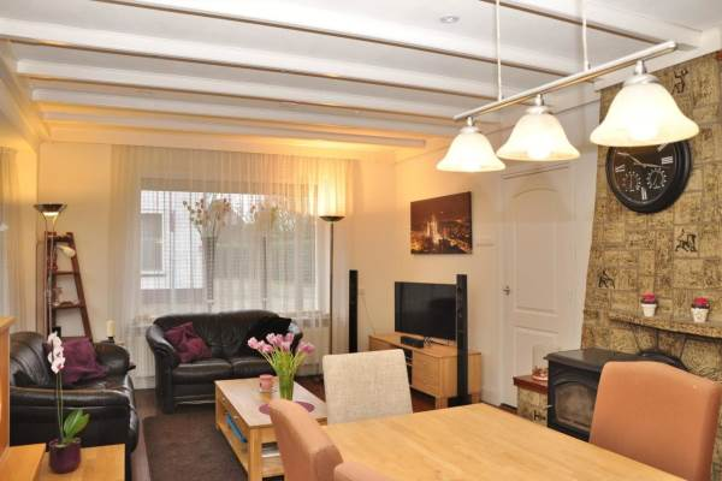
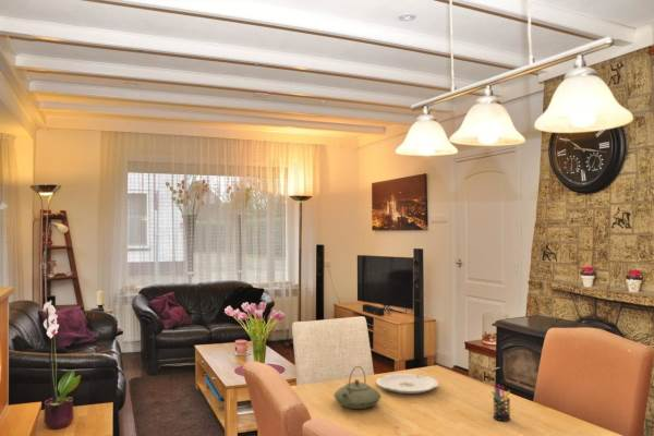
+ plate (407, 384)
+ pen holder (499, 401)
+ teapot (355, 386)
